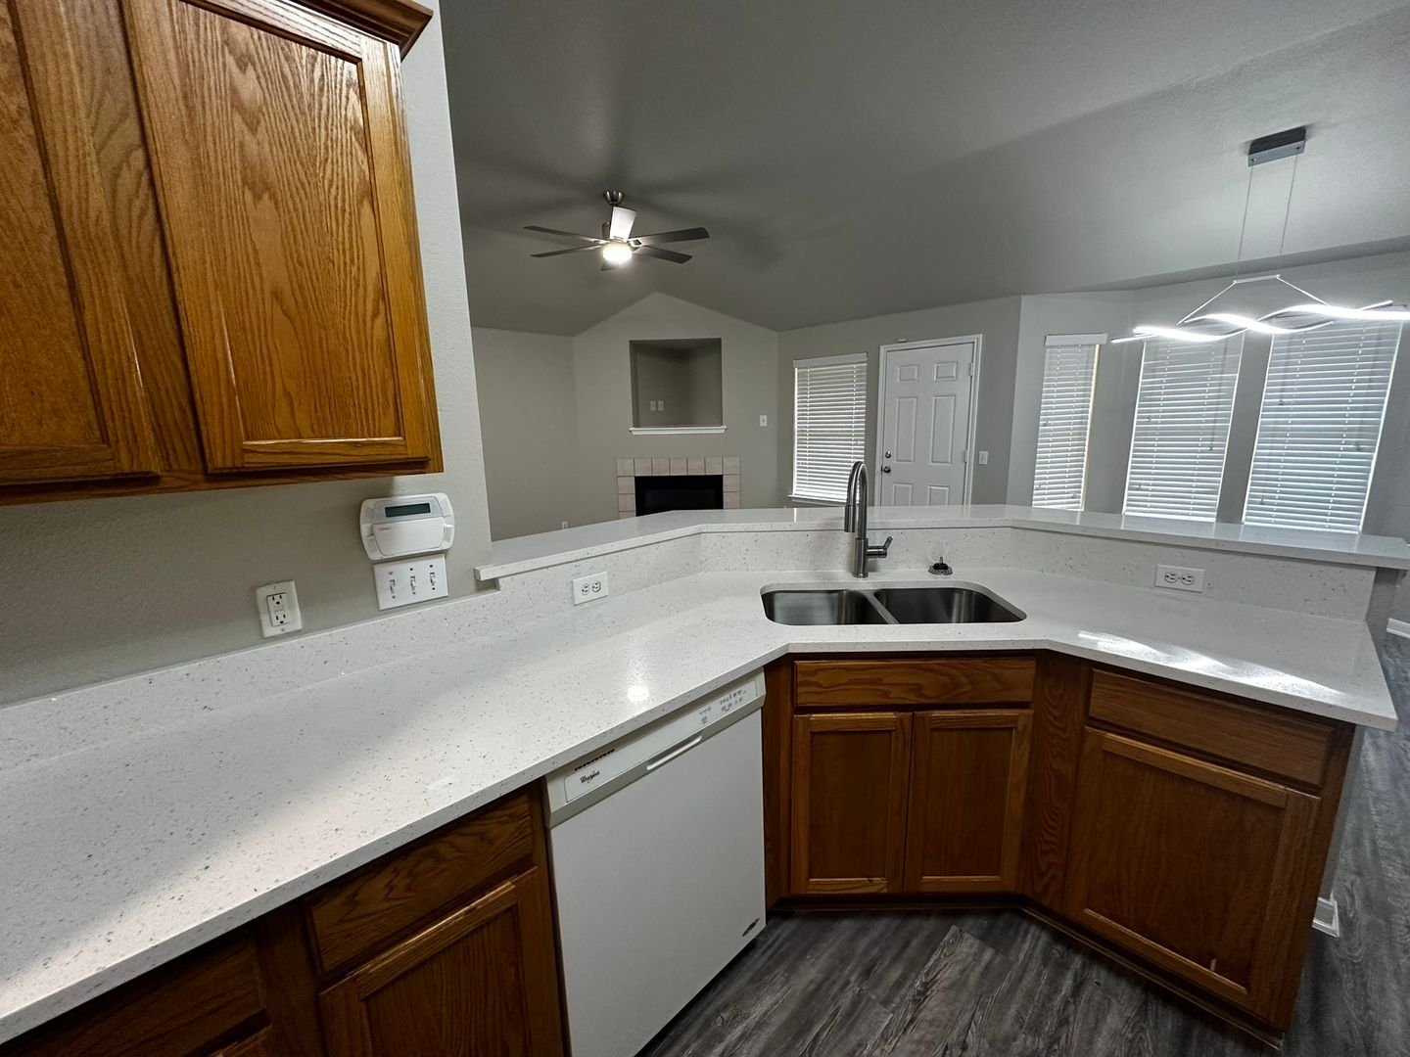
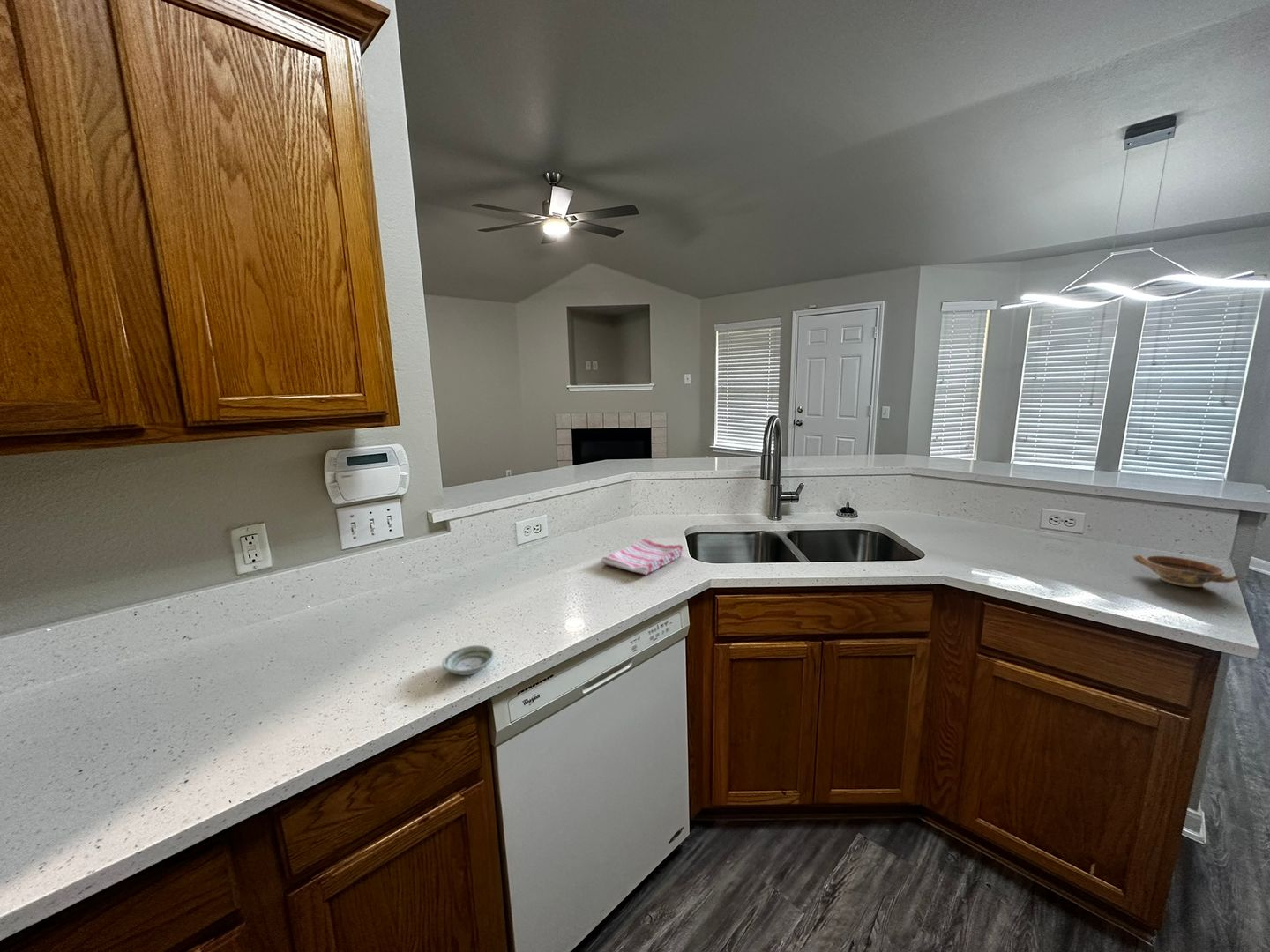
+ saucer (468, 662)
+ dish towel (643, 554)
+ bowl (1182, 572)
